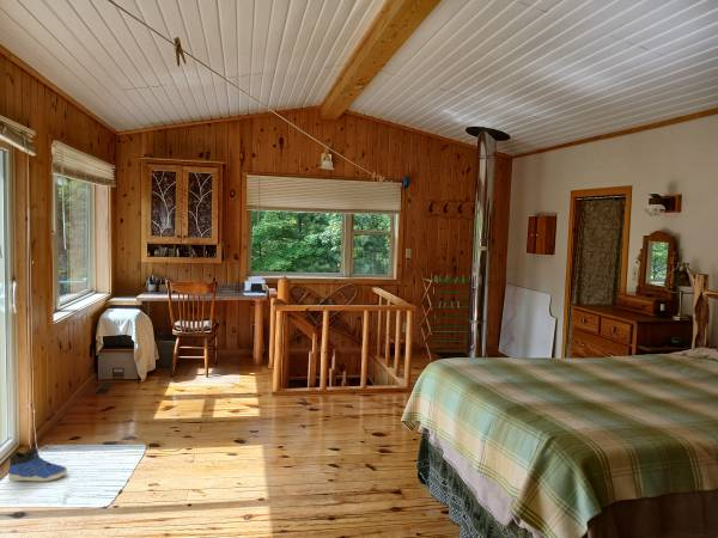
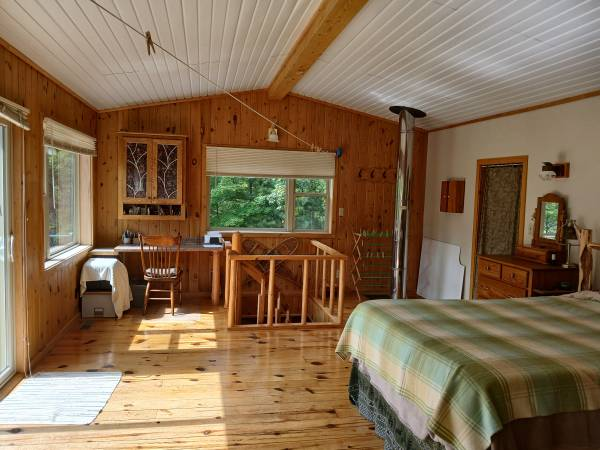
- sneaker (37, 463)
